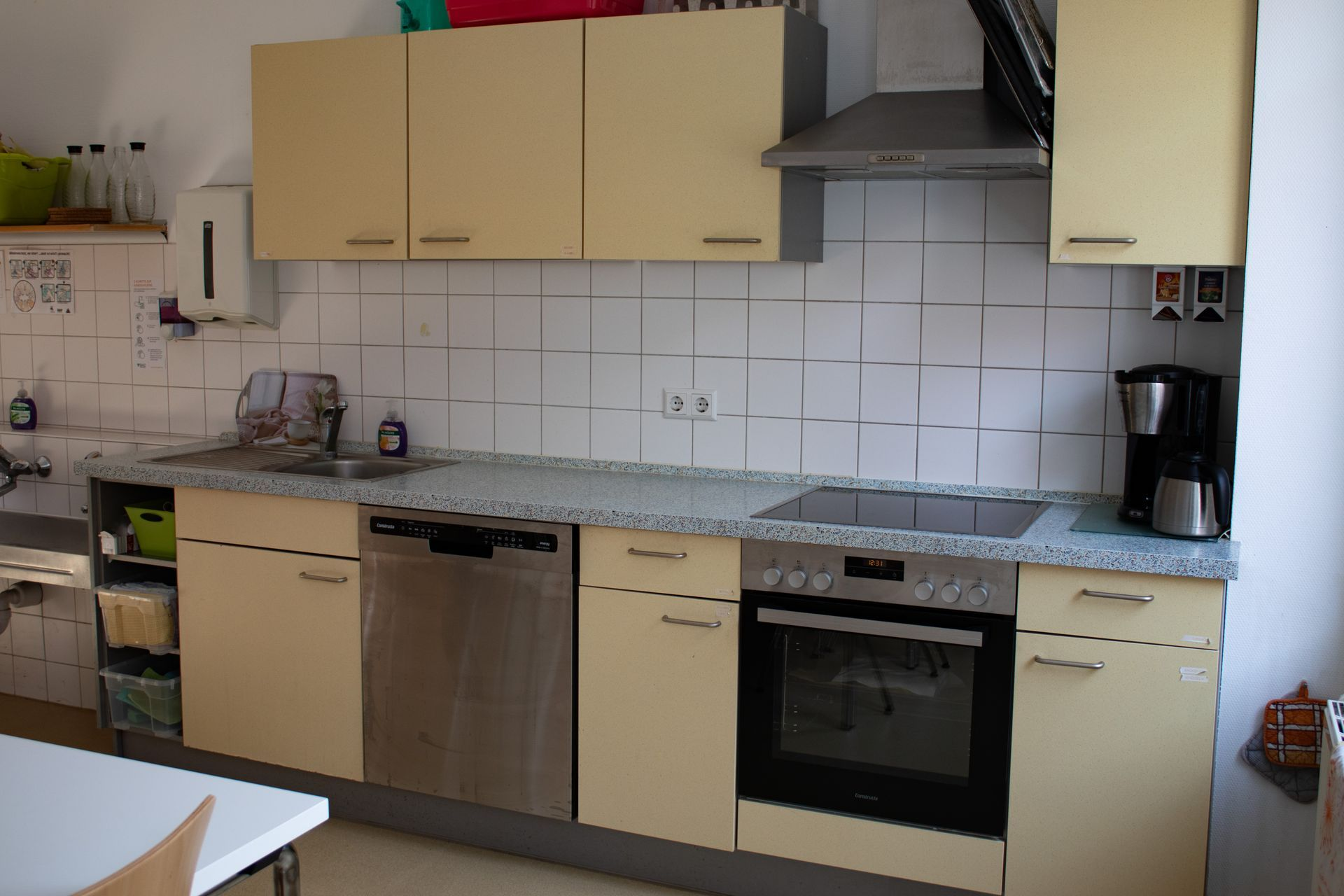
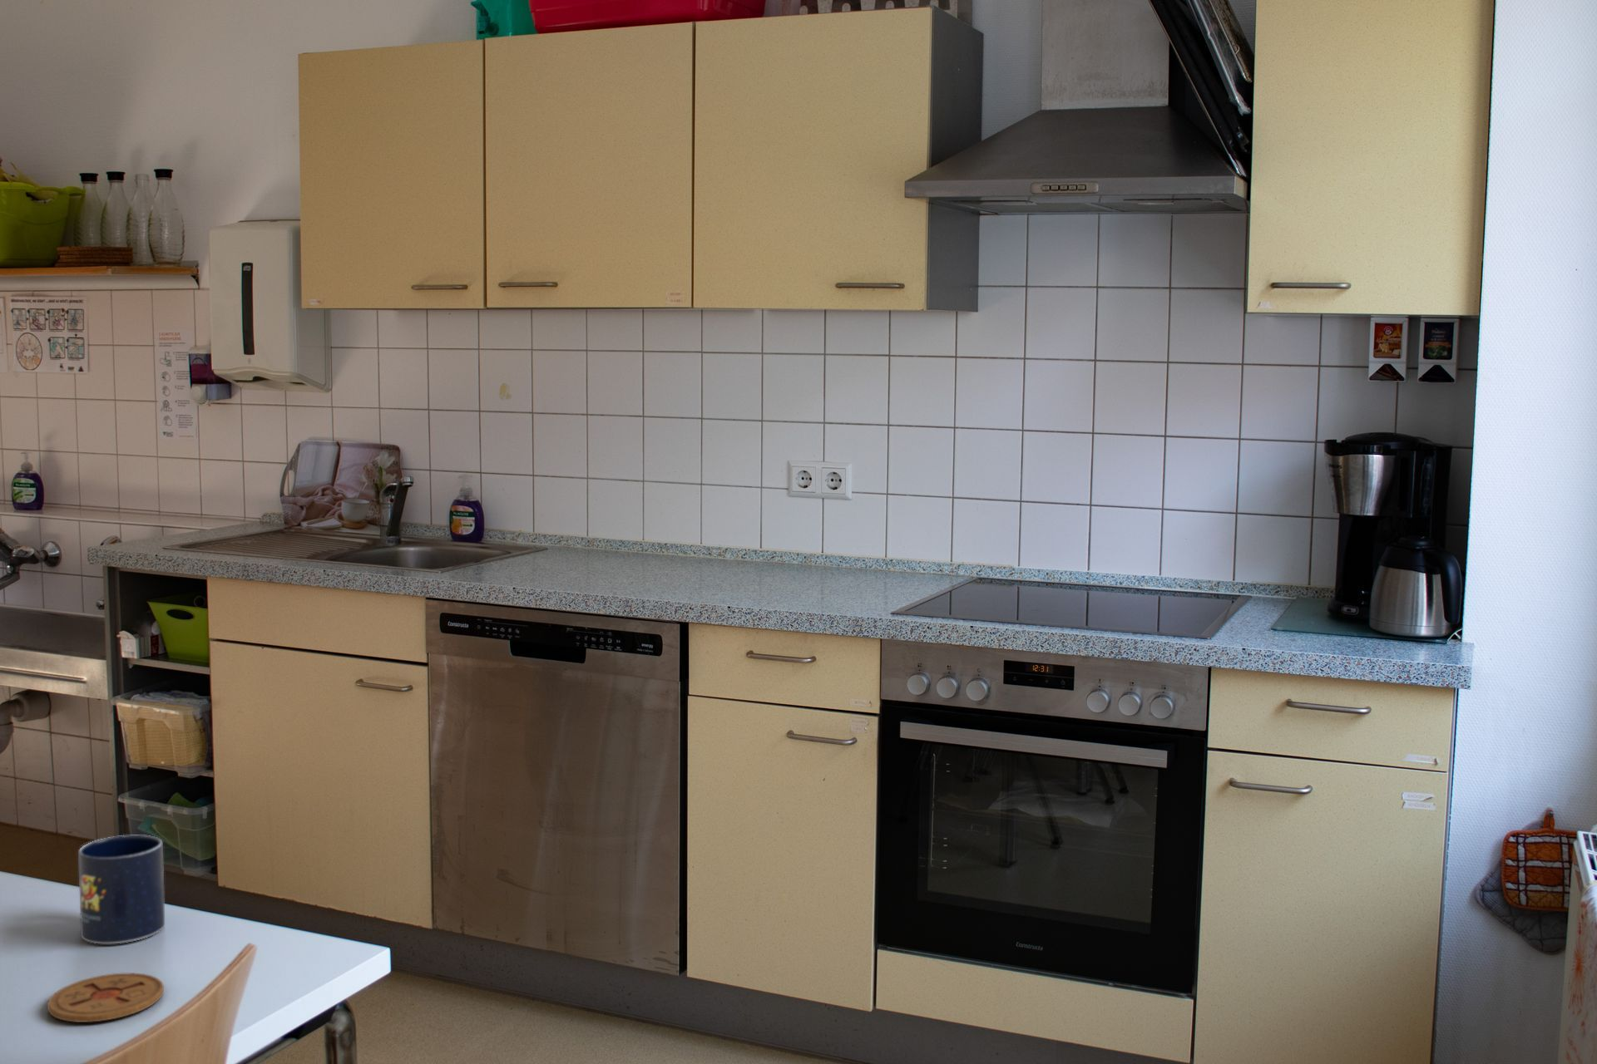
+ mug (114, 884)
+ coaster (107, 996)
